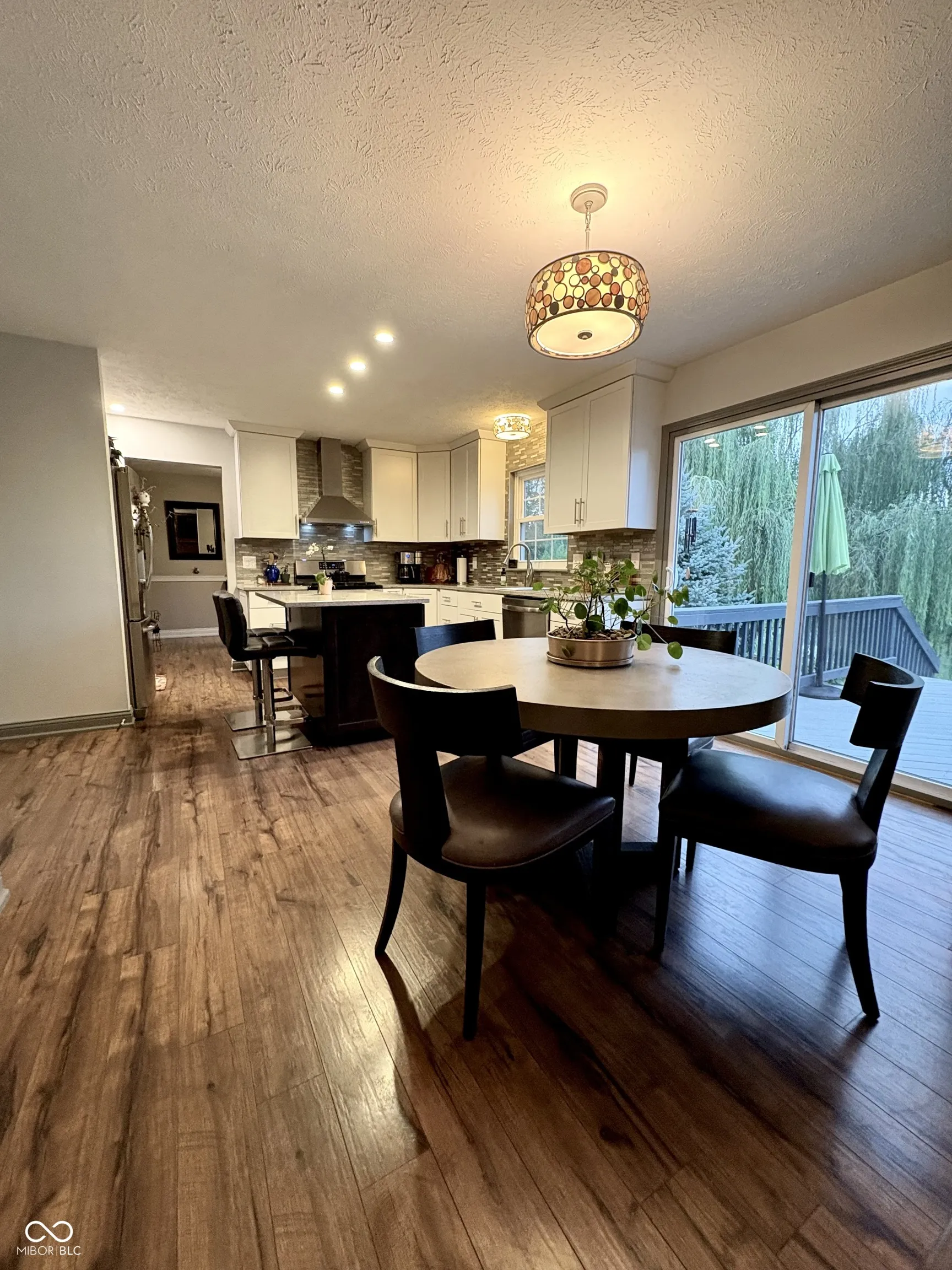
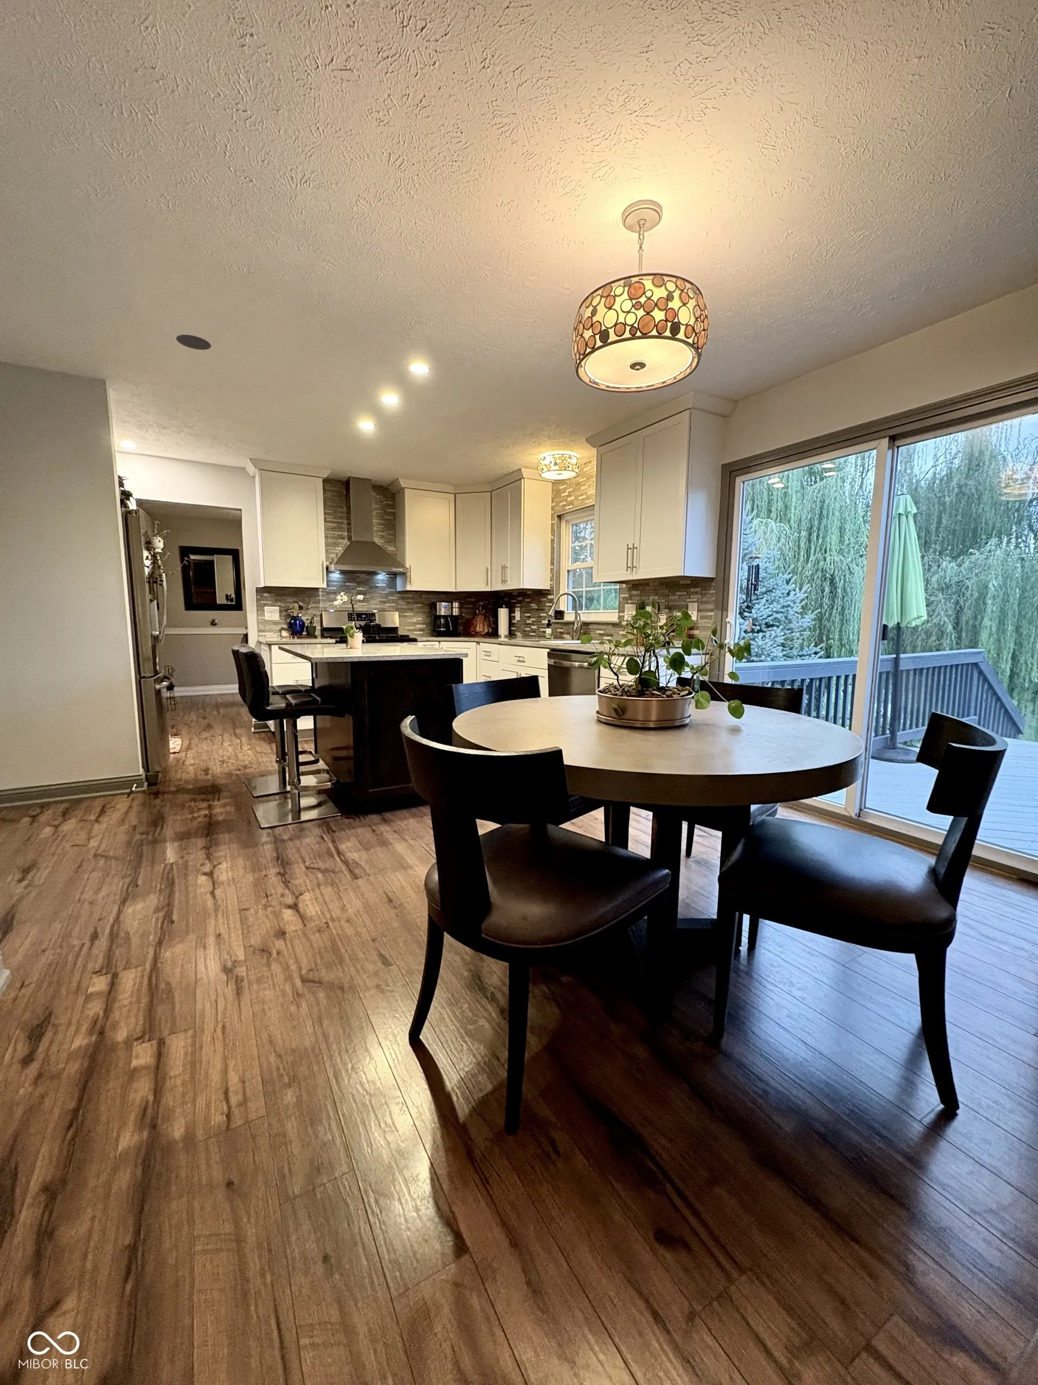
+ recessed light (193, 340)
